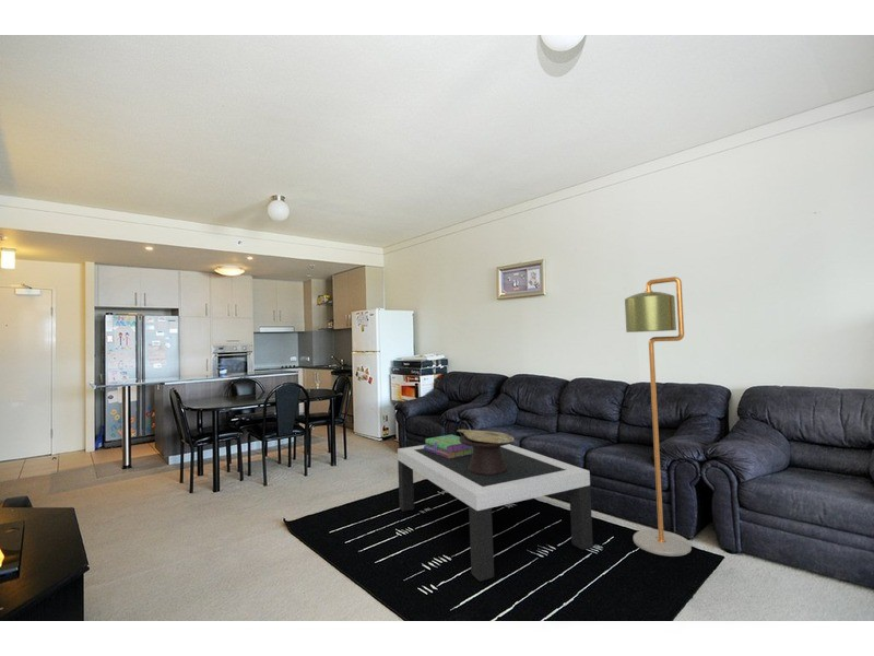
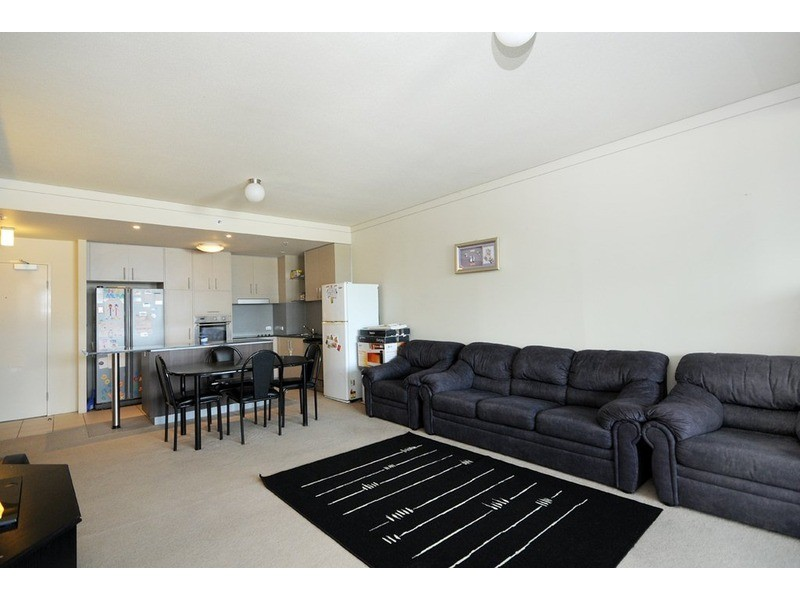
- coffee table (483, 491)
- stack of books (449, 445)
- decorative bowl (485, 449)
- floor lamp (657, 410)
